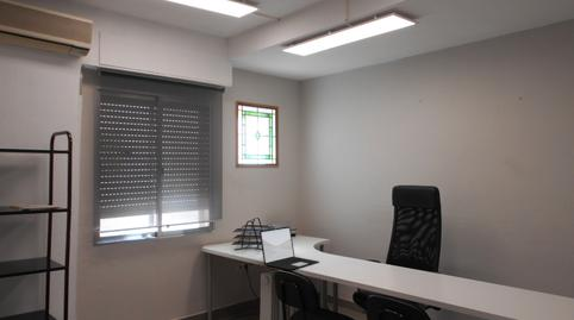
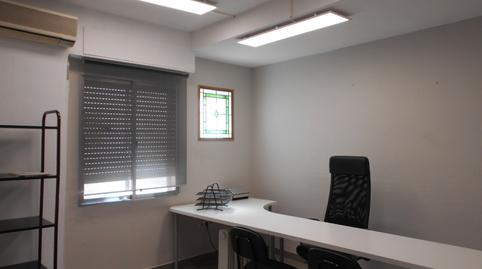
- laptop (289, 246)
